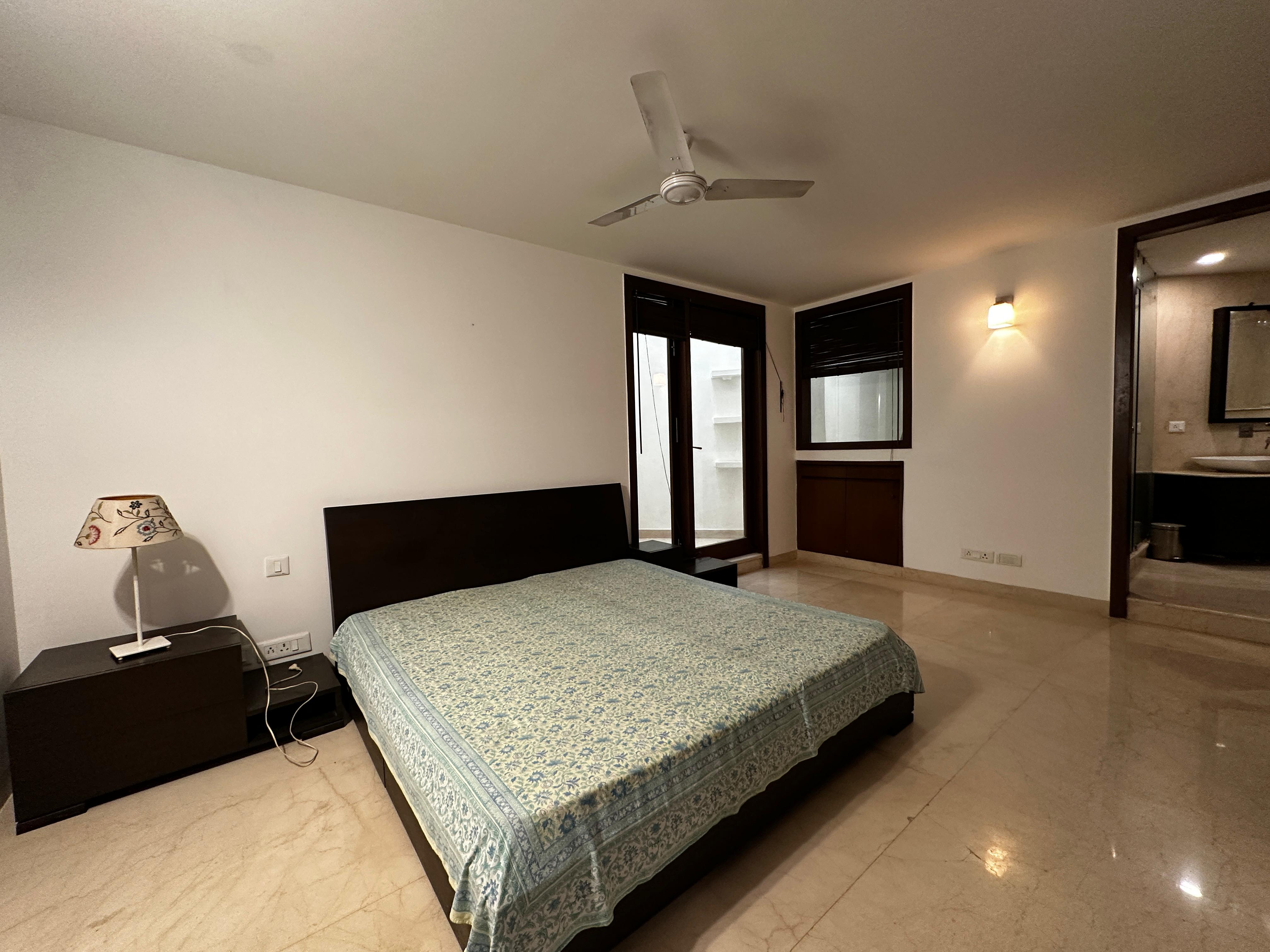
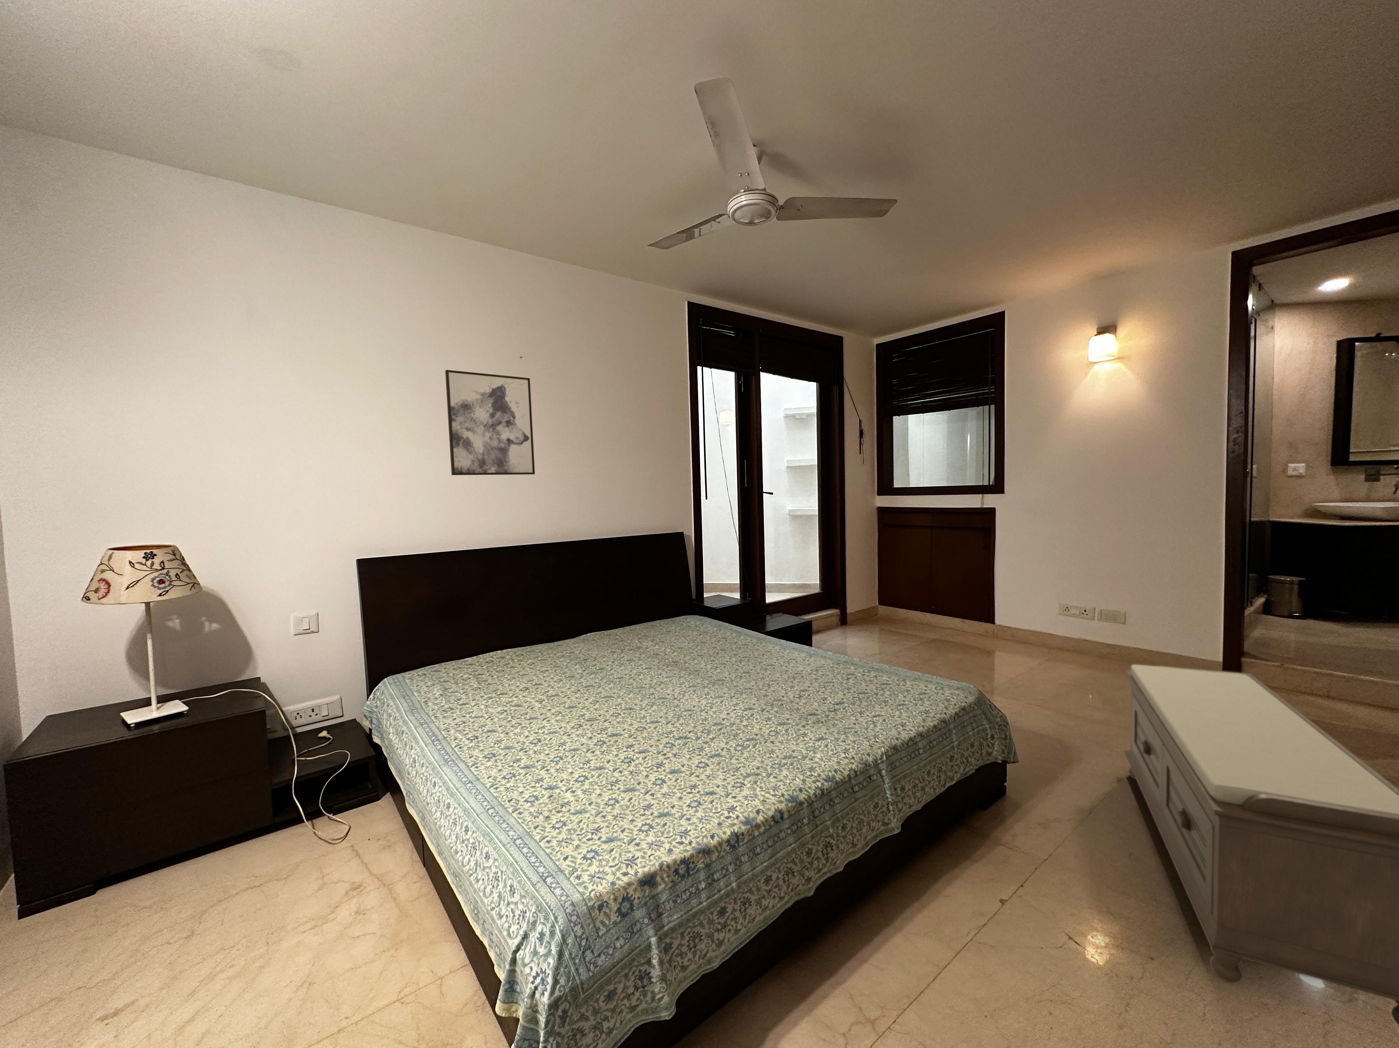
+ bench (1234, 792)
+ wall art (492, 425)
